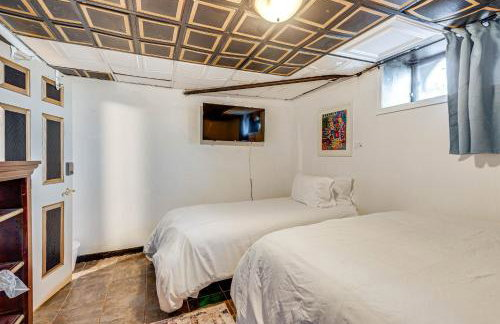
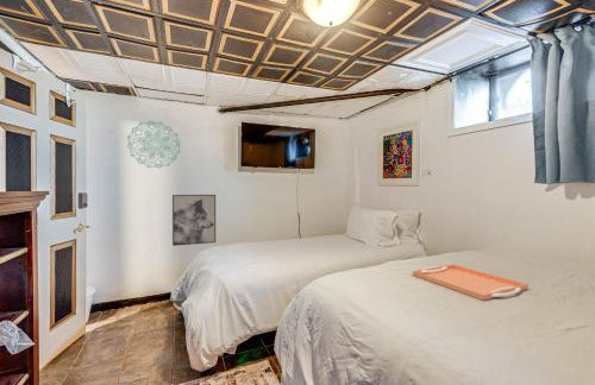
+ wall art (194, 219)
+ serving tray (465, 278)
+ wall decoration (154, 144)
